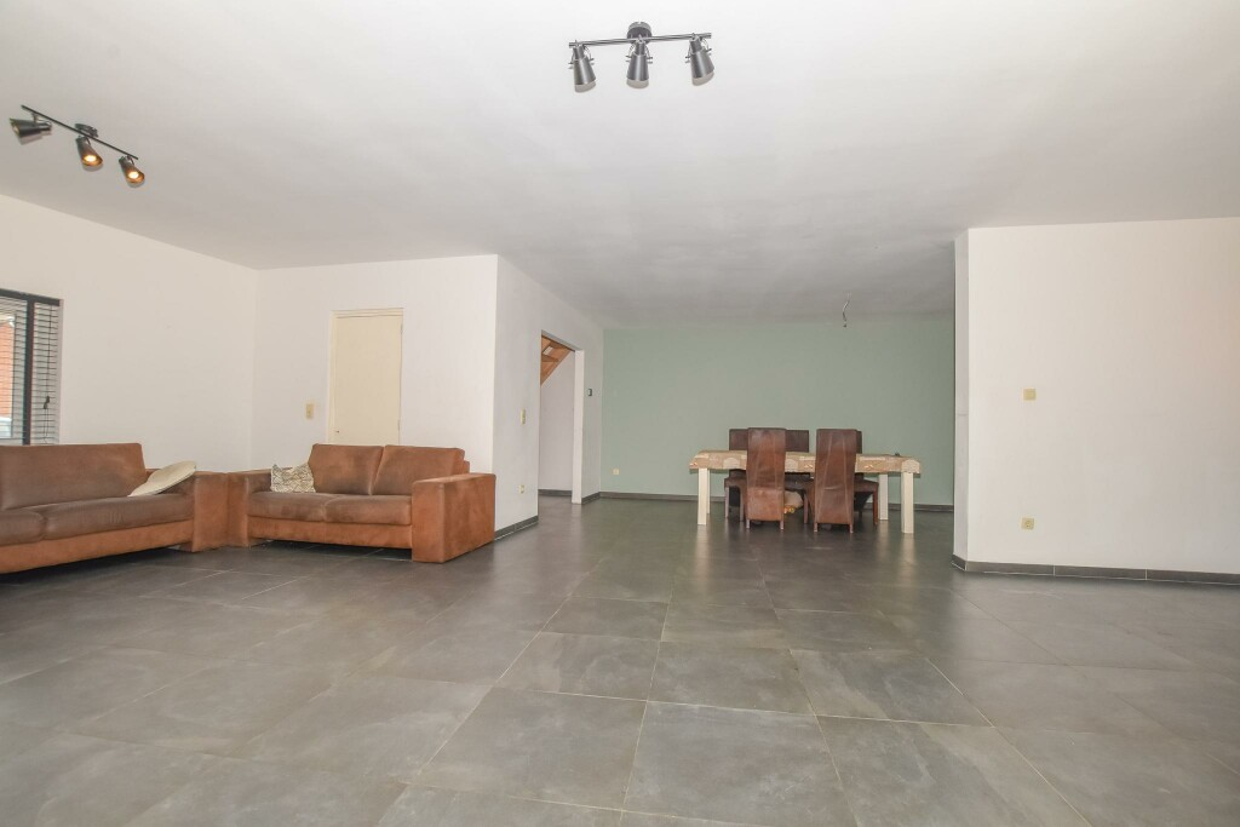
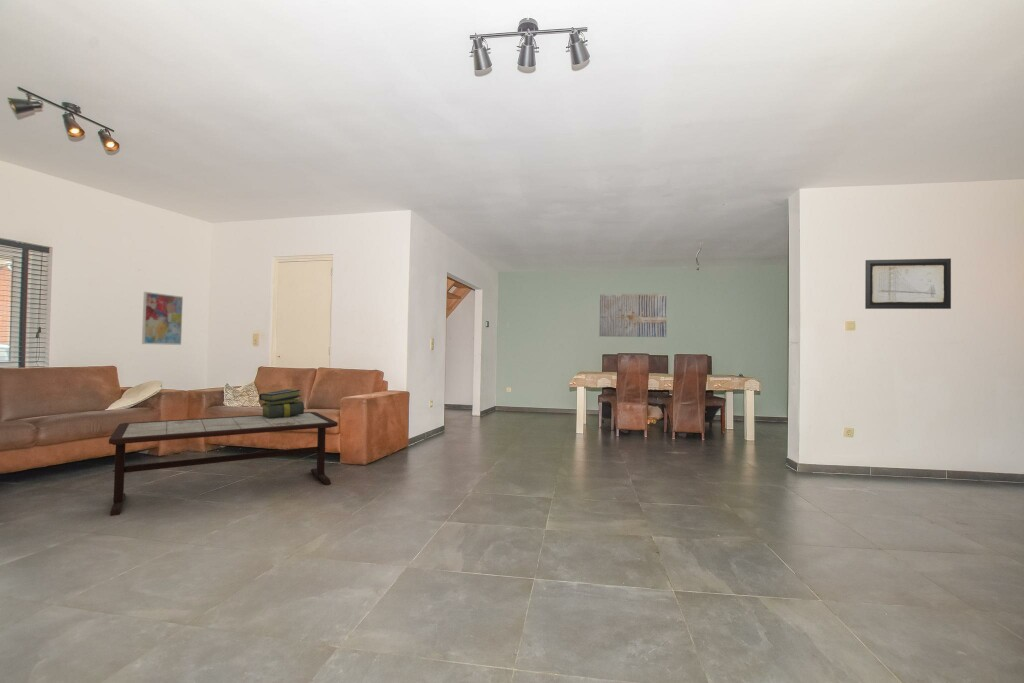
+ wall art (163, 319)
+ stack of books (281, 402)
+ coffee table (231, 456)
+ wall art (632, 315)
+ wall art (907, 284)
